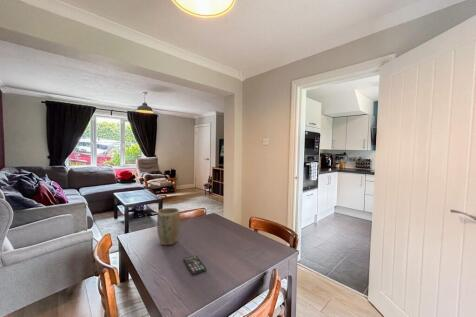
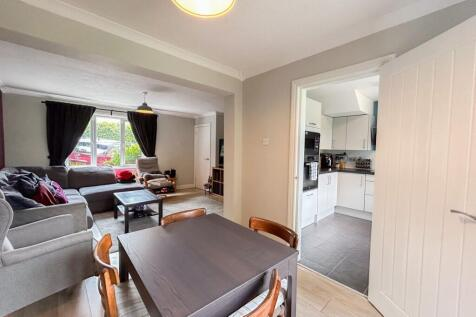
- smartphone (194, 264)
- plant pot (168, 226)
